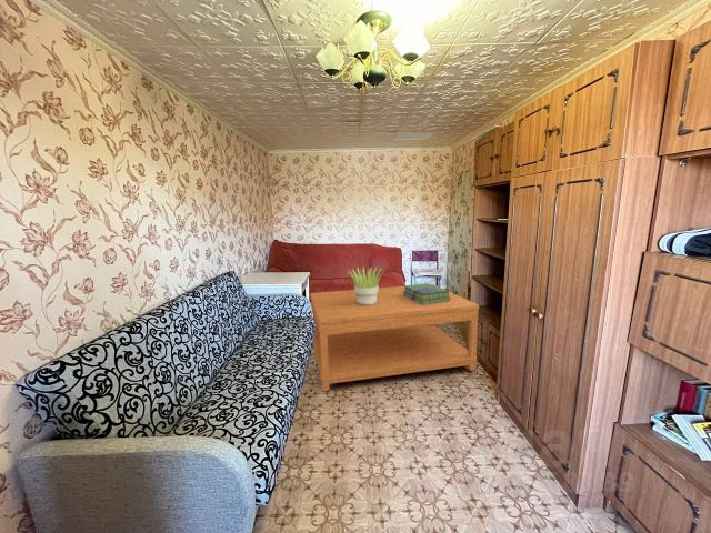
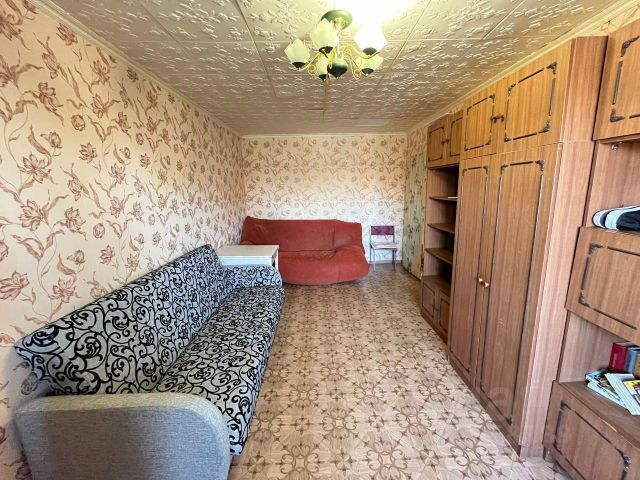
- stack of books (425, 292)
- potted plant (365, 285)
- coffee table (387, 328)
